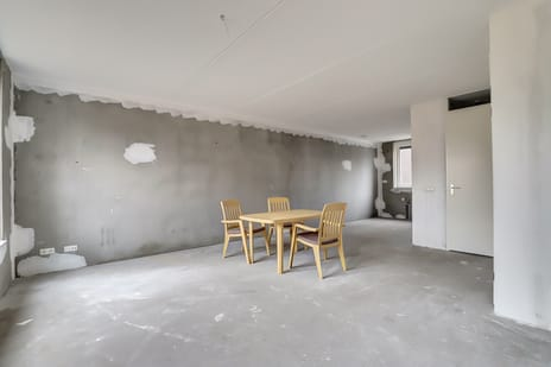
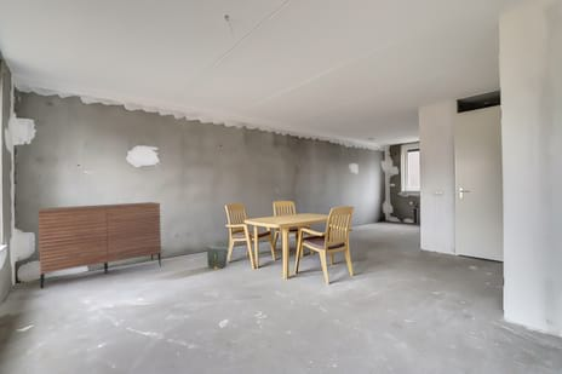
+ sideboard (104, 238)
+ bag (217, 255)
